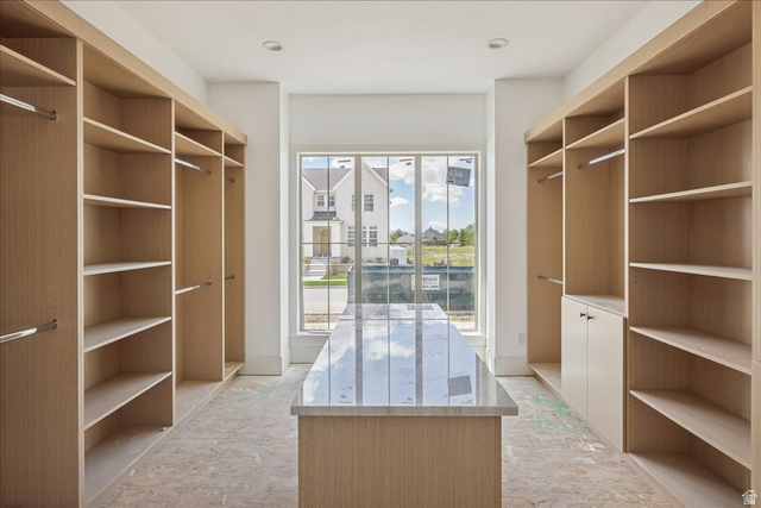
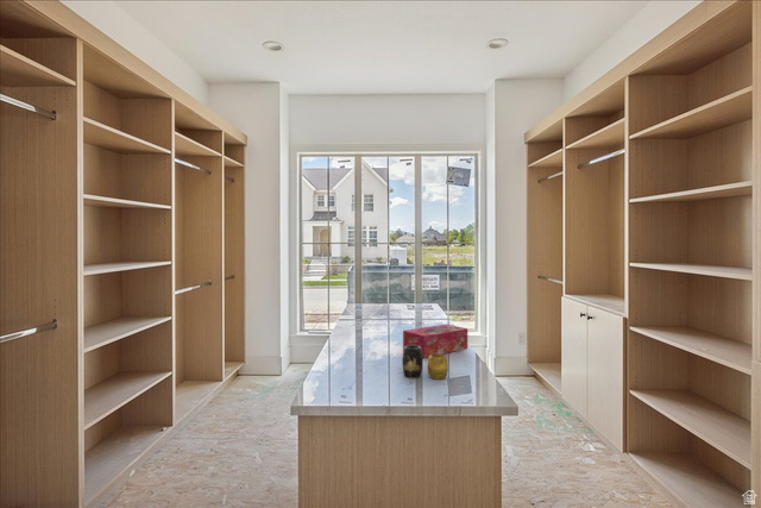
+ vase (421, 360)
+ tissue box (435, 339)
